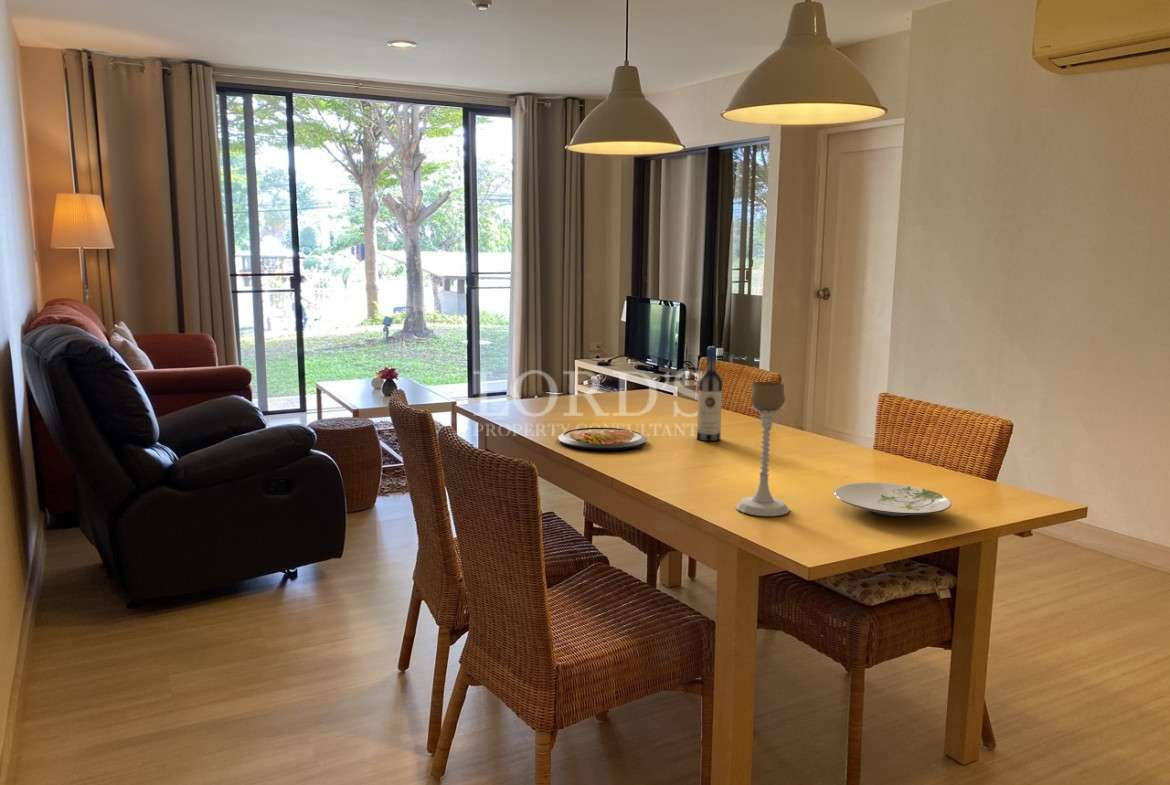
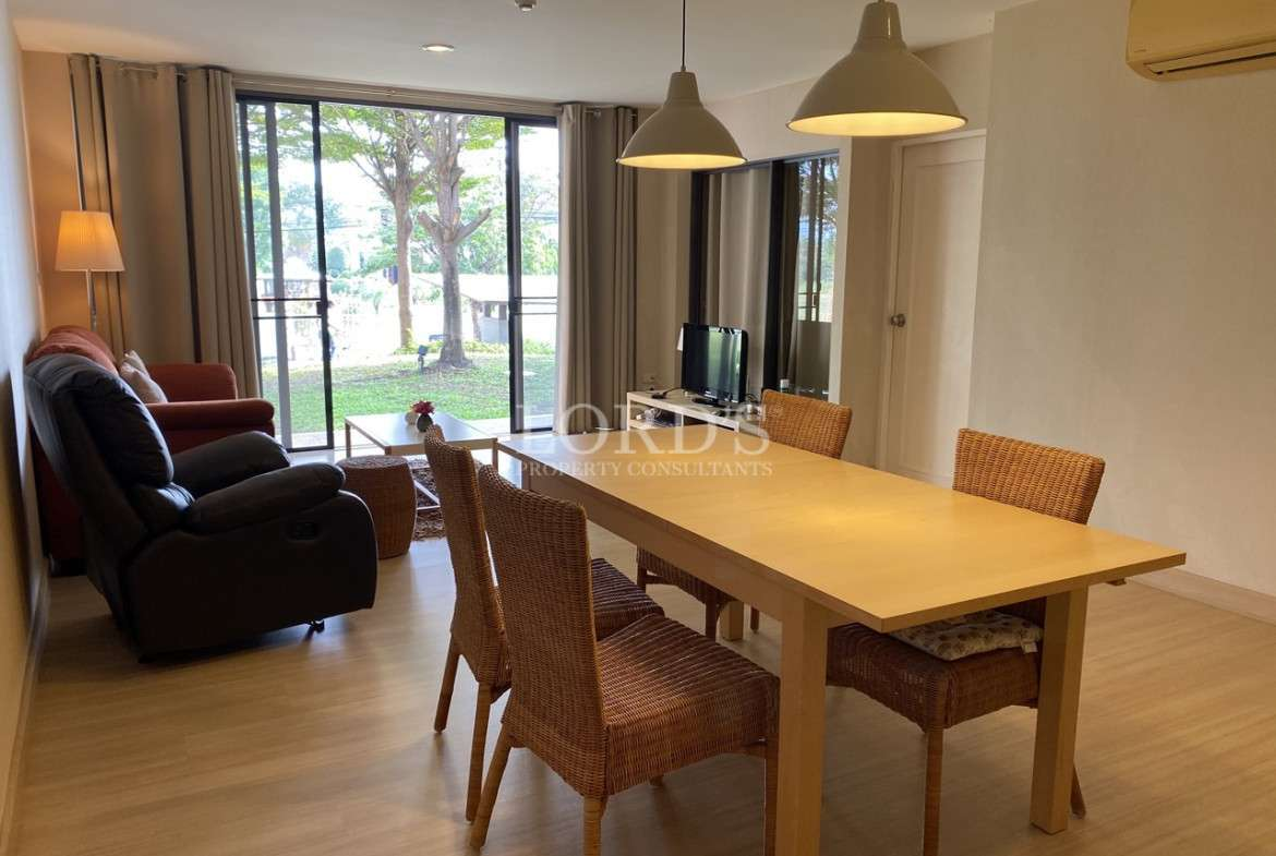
- wine bottle (710, 393)
- plate (891, 503)
- dish (602, 436)
- candle holder (765, 446)
